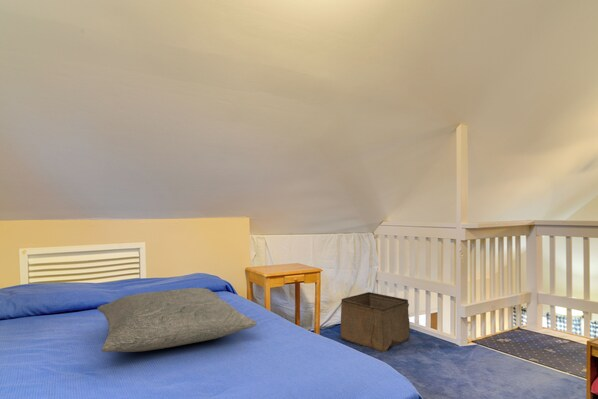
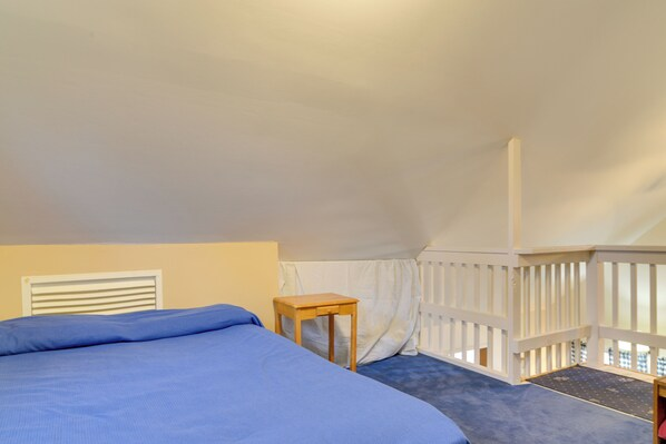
- pillow (172, 315)
- storage bin (375, 319)
